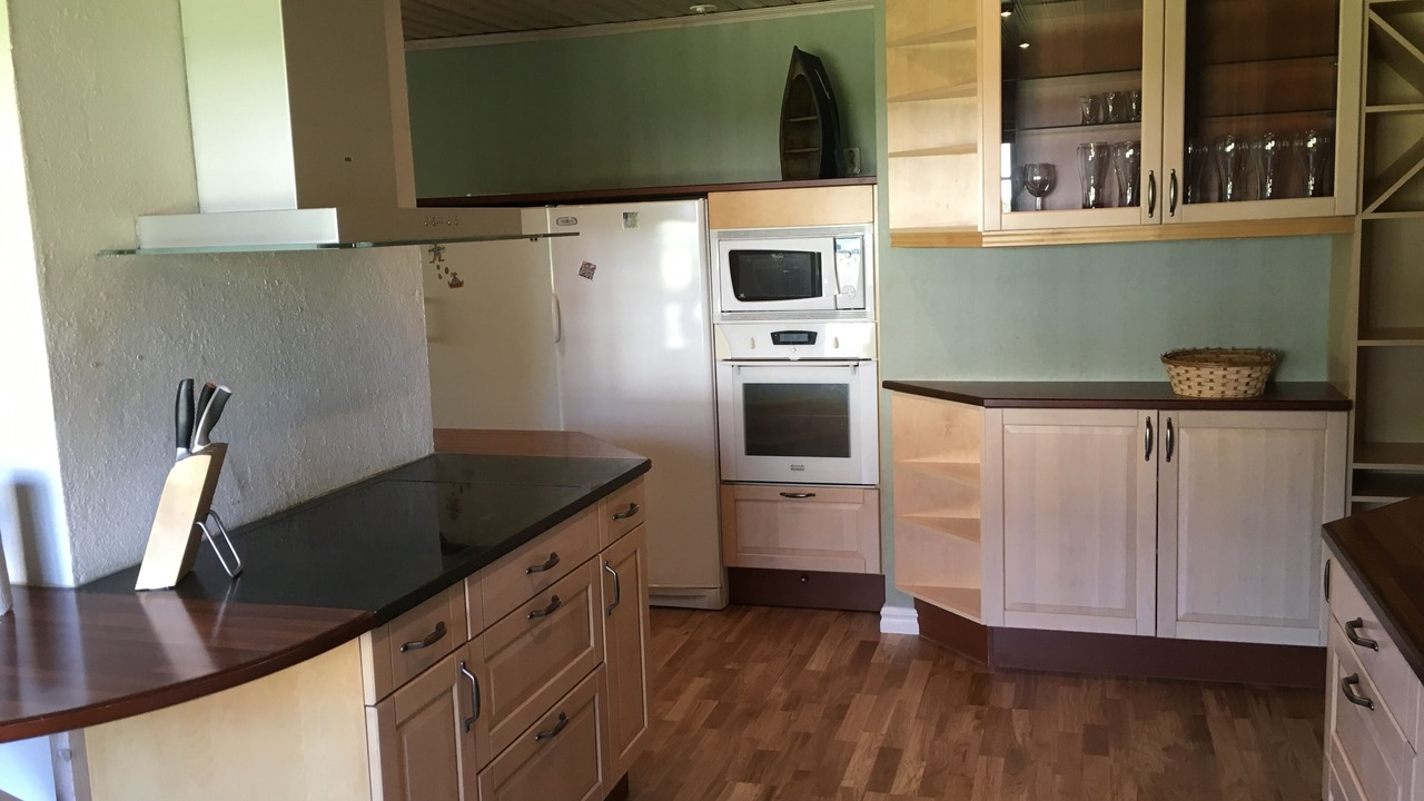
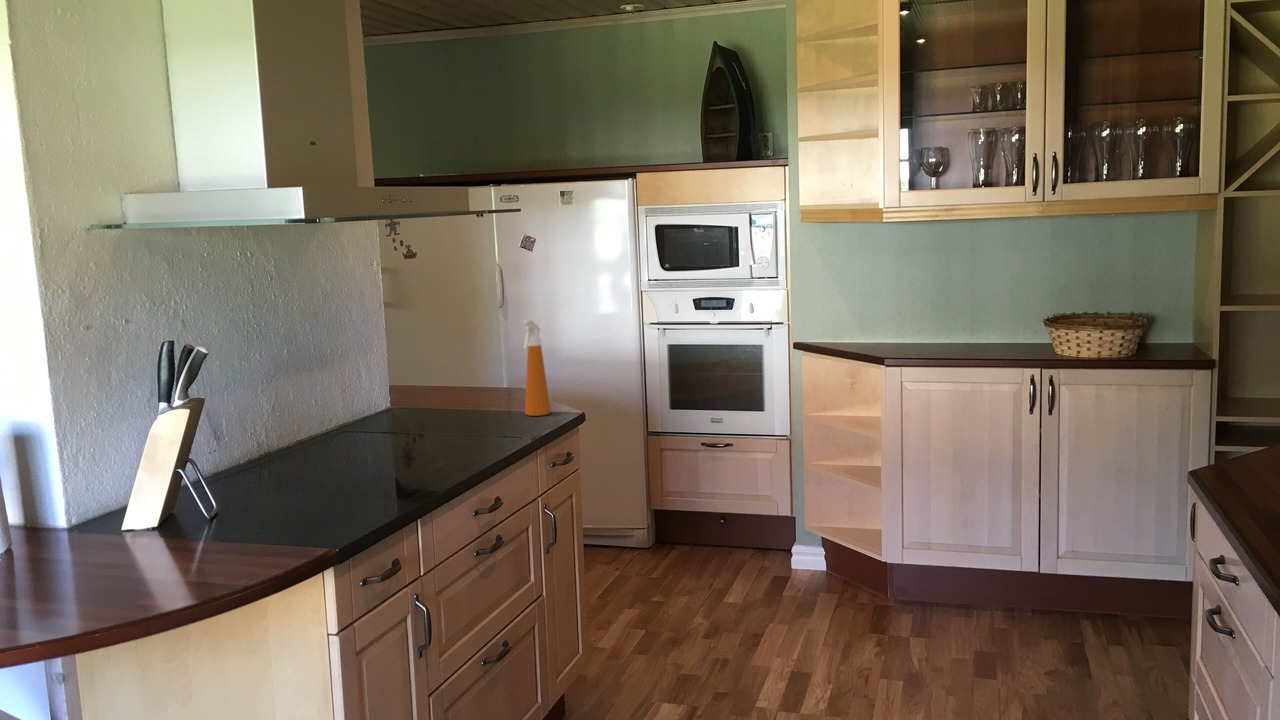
+ spray bottle (533, 367)
